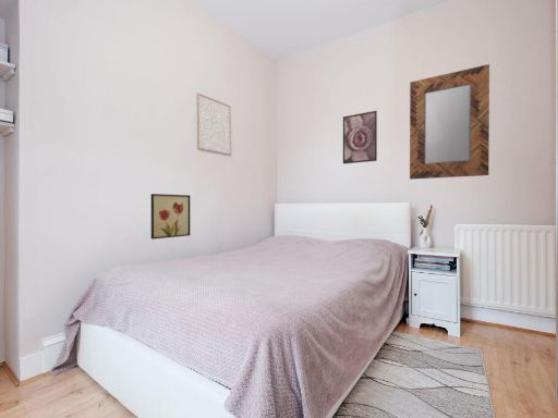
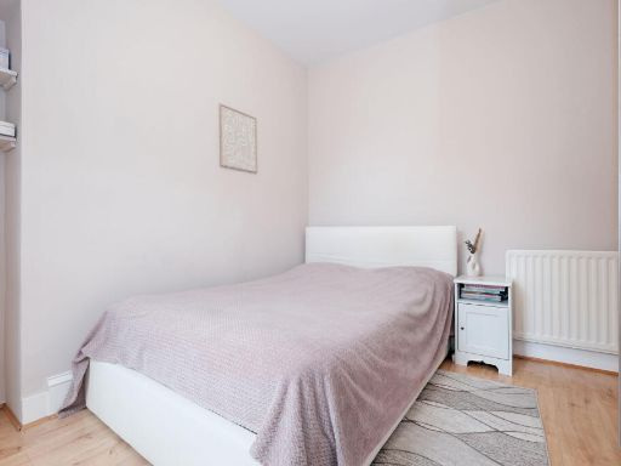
- home mirror (447, 125)
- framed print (359, 137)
- wall art (171, 216)
